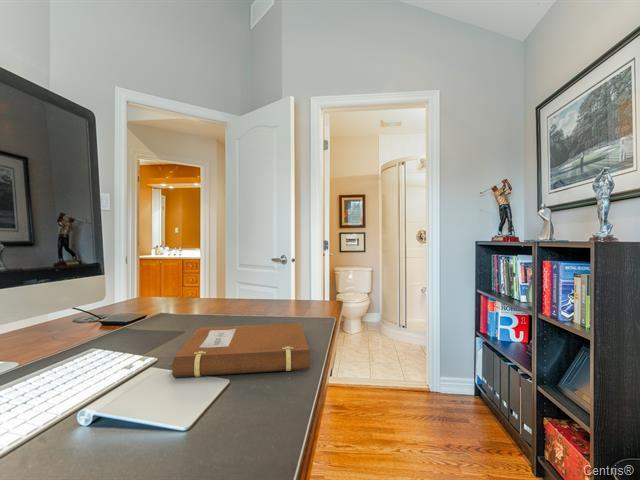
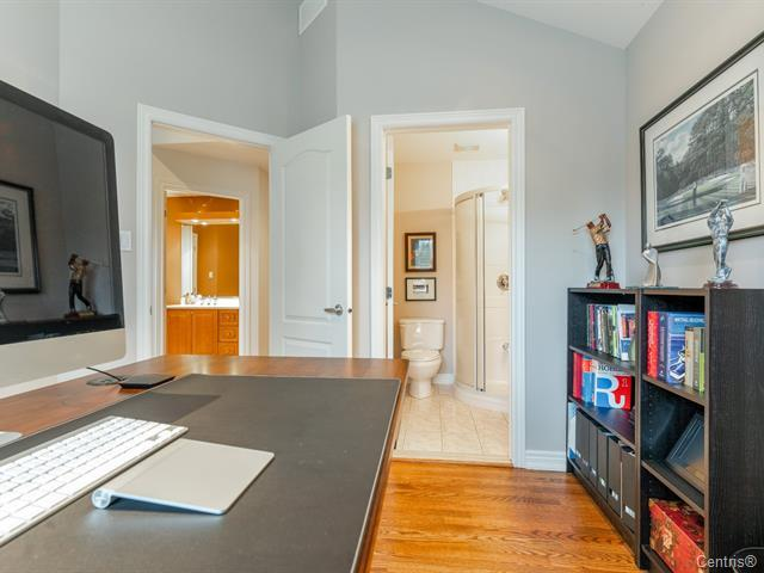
- notebook (244, 346)
